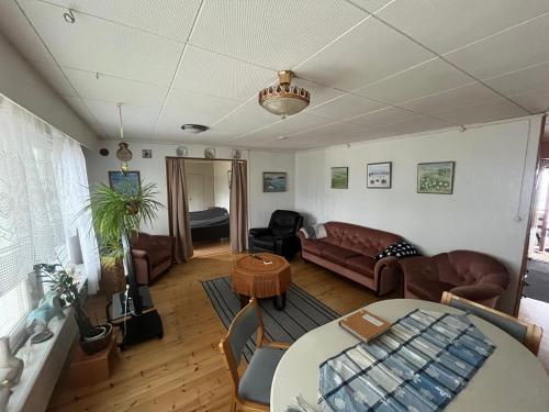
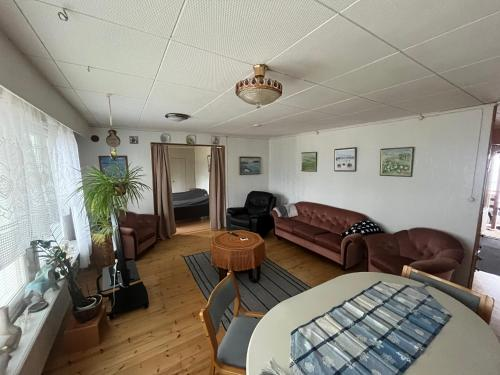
- notebook (365, 324)
